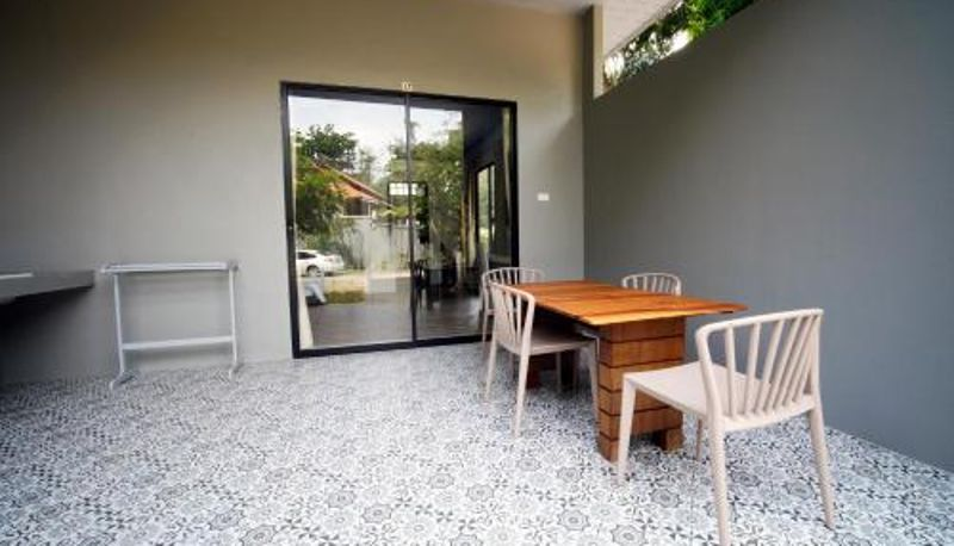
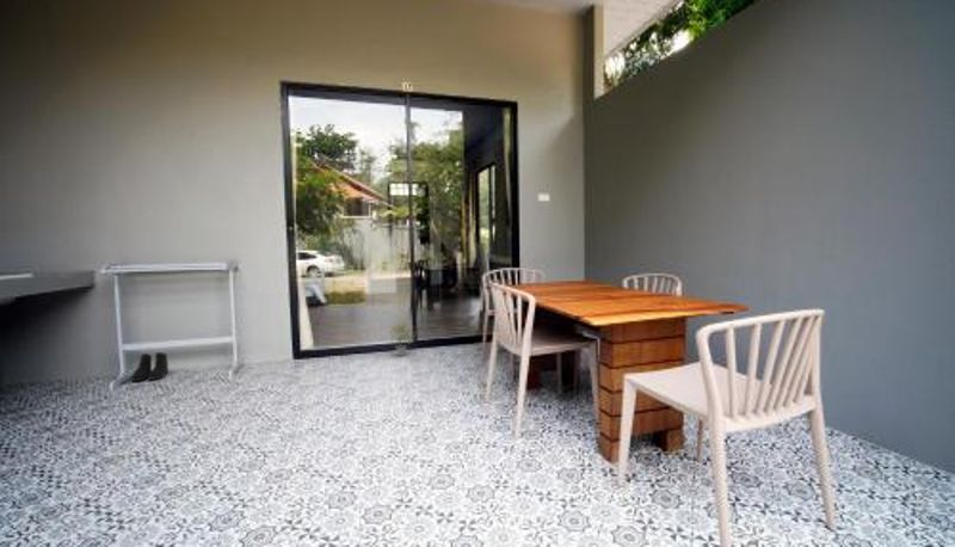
+ potted plant (401, 334)
+ boots (149, 365)
